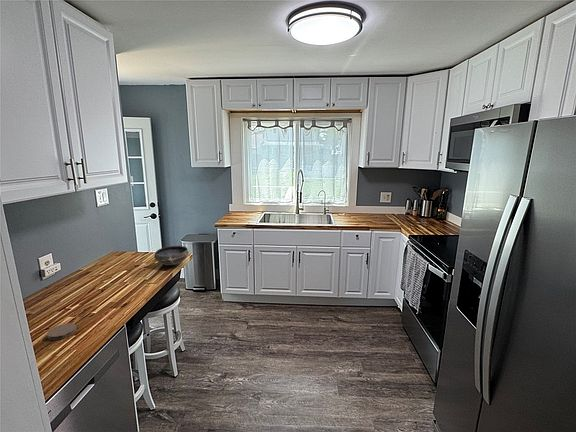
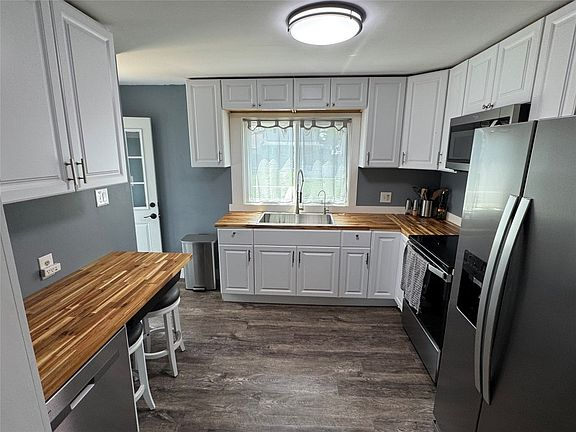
- coaster (62, 331)
- bowl (172, 257)
